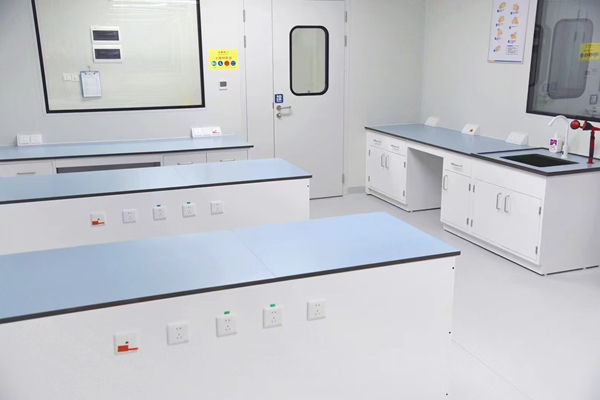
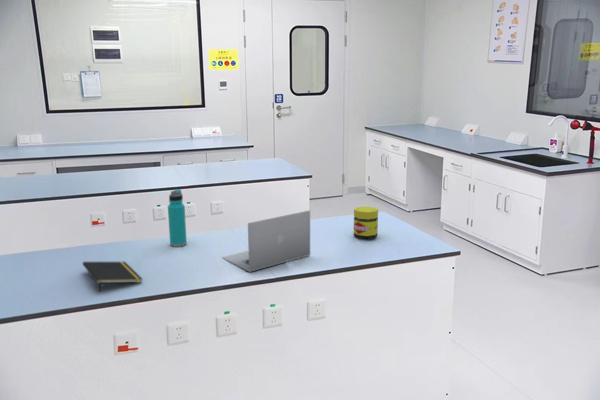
+ notepad (111, 271)
+ laptop (266, 234)
+ jar (365, 223)
+ water bottle (176, 217)
